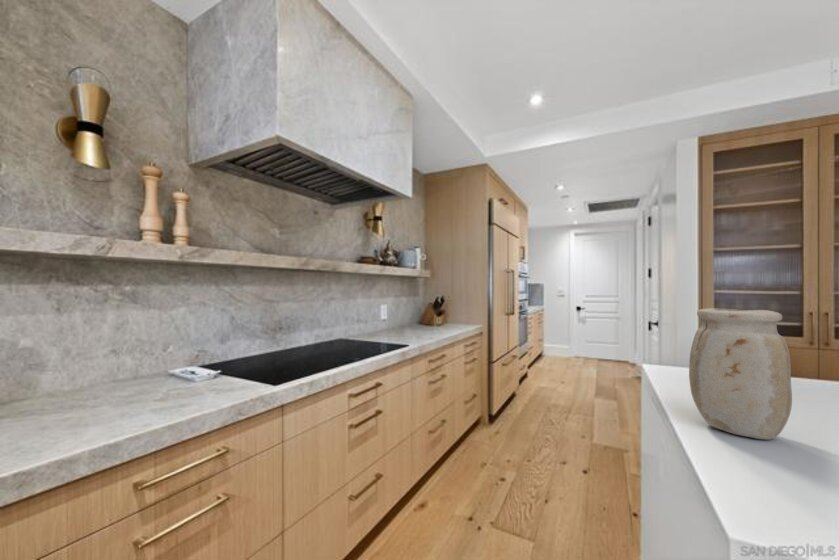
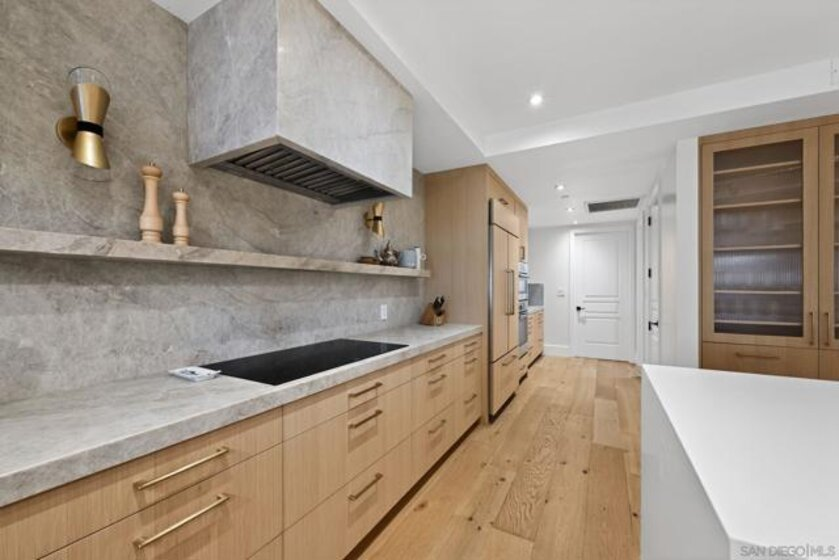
- vase (736, 369)
